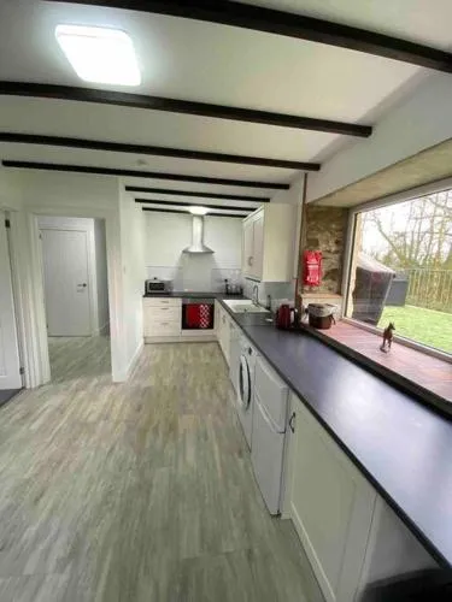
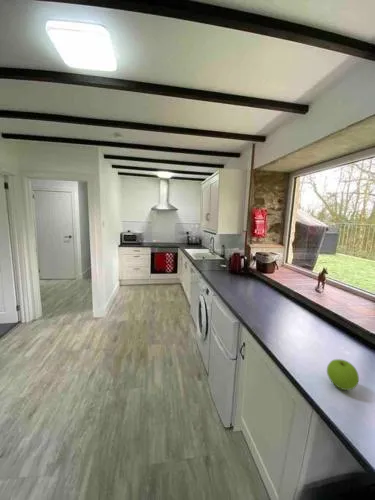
+ apple (342, 374)
